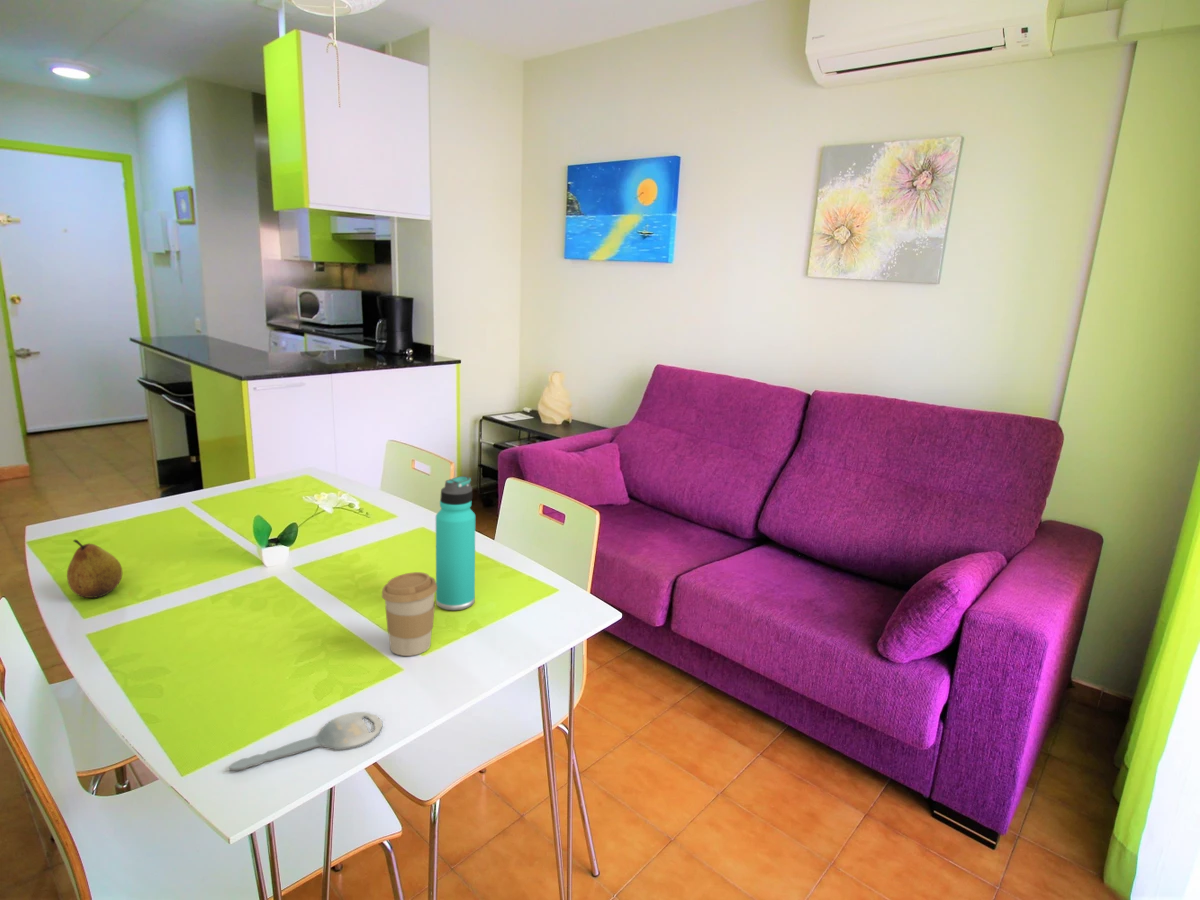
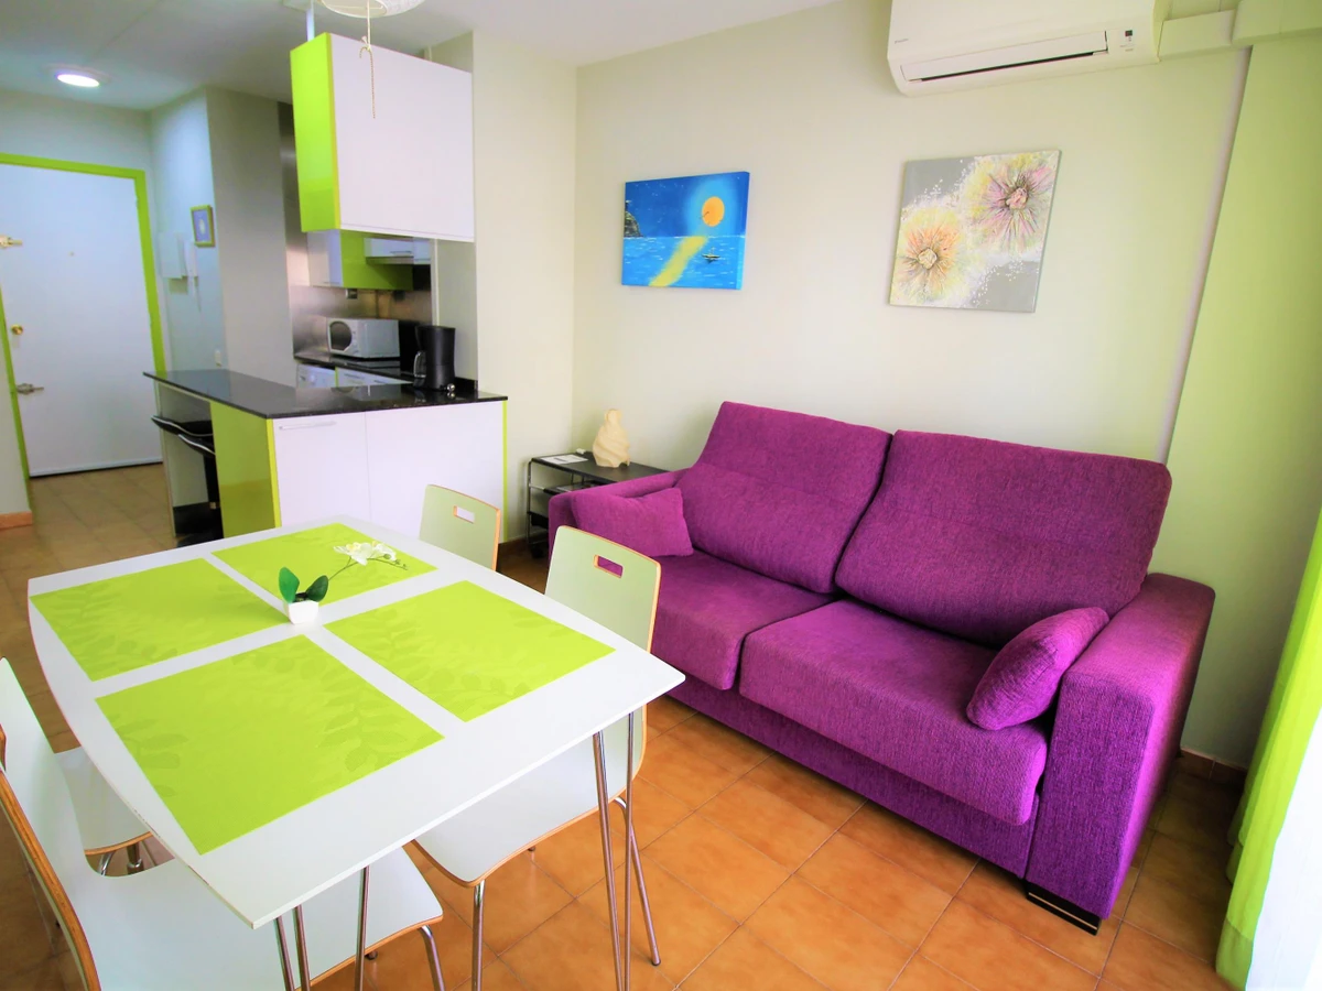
- fruit (93, 564)
- thermos bottle (455, 542)
- key (309, 742)
- coffee cup (409, 612)
